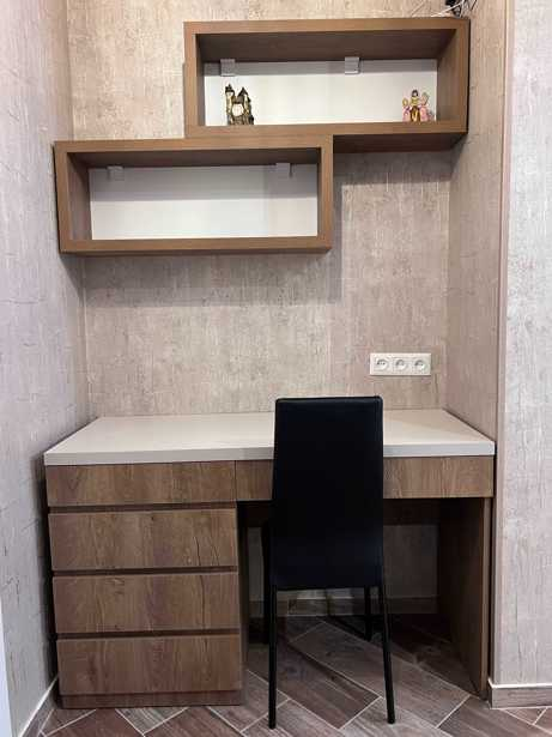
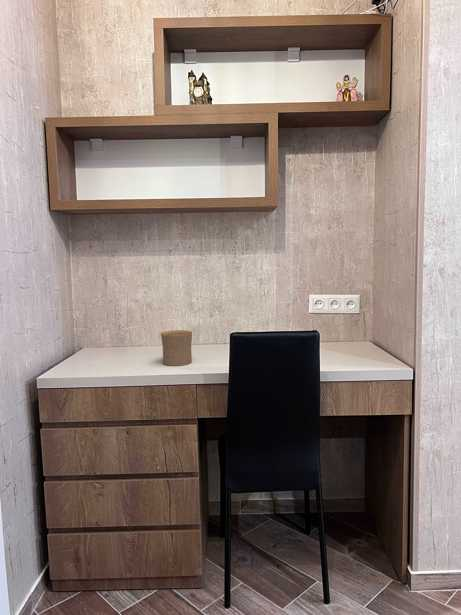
+ cup (176, 347)
